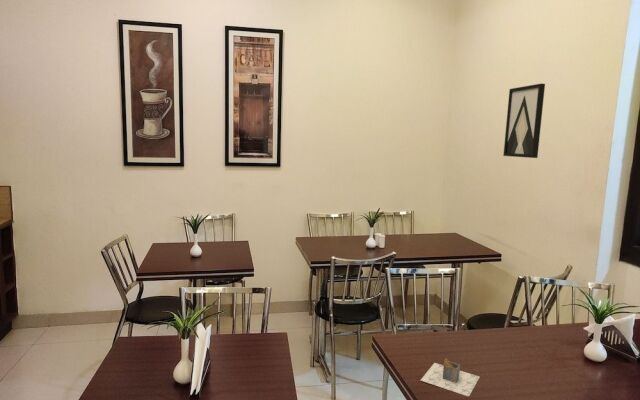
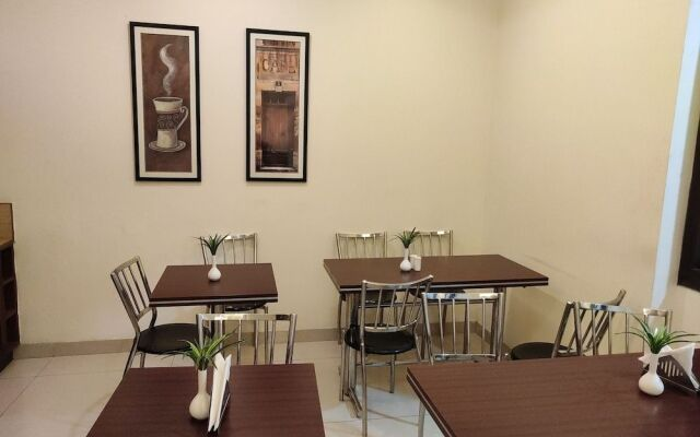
- wall art (522, 122)
- napkin holder (451, 369)
